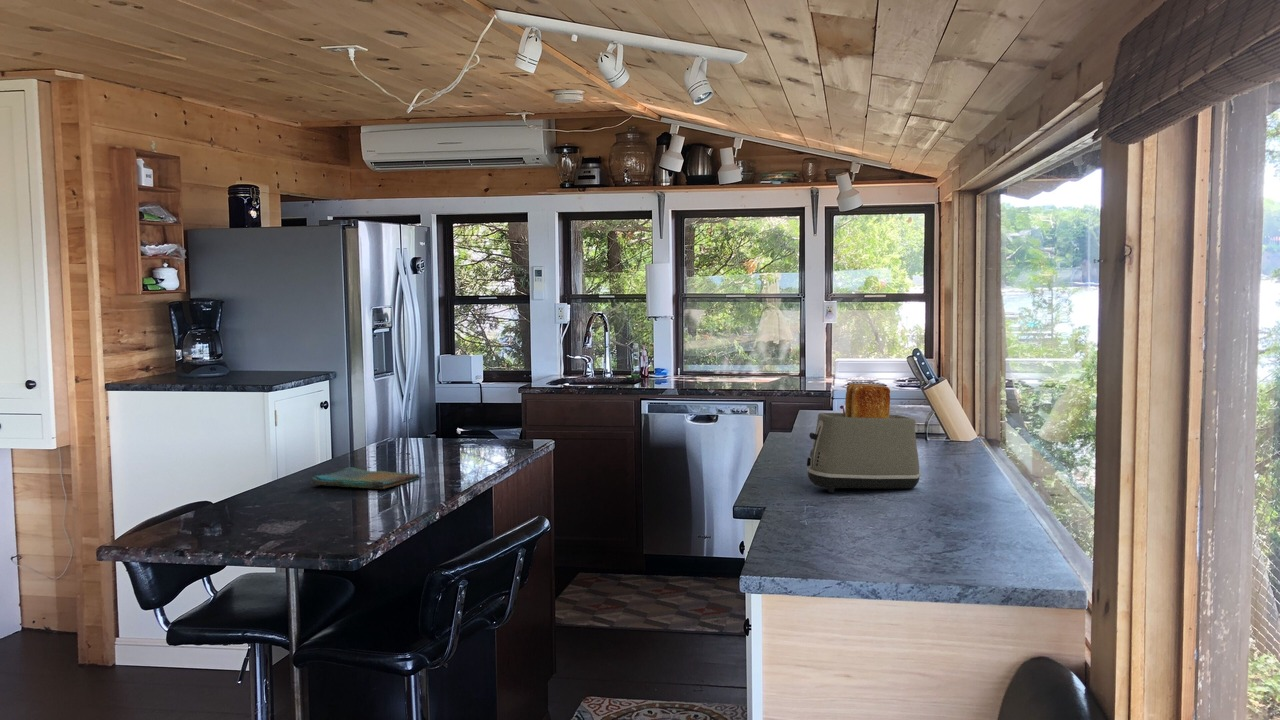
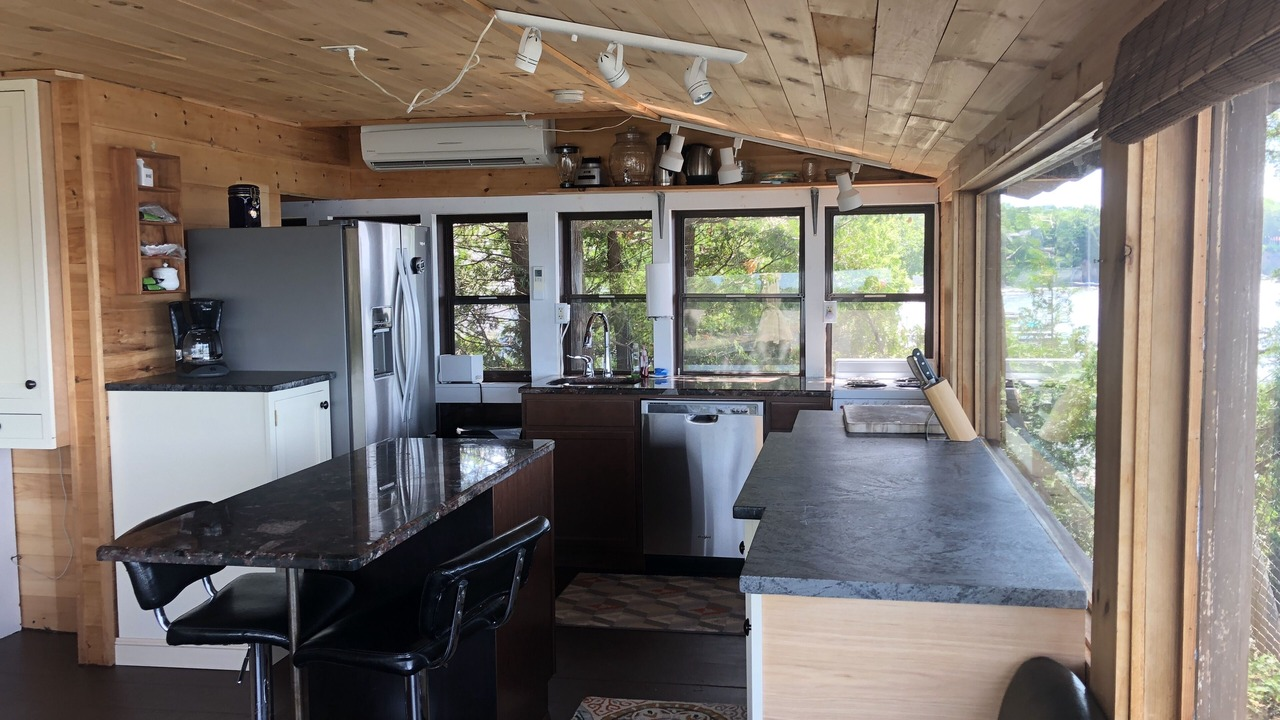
- dish towel (366, 477)
- toaster (863, 436)
